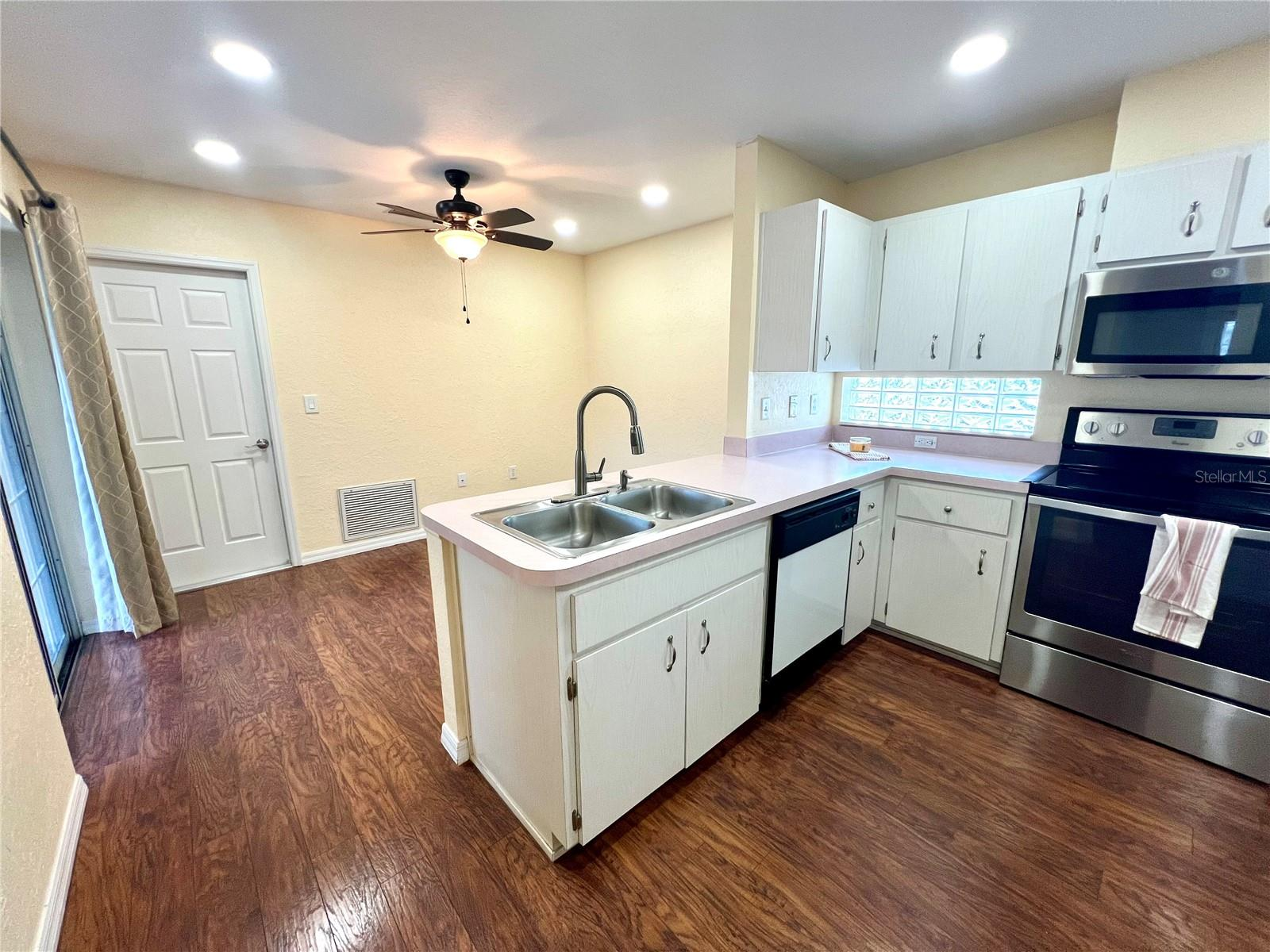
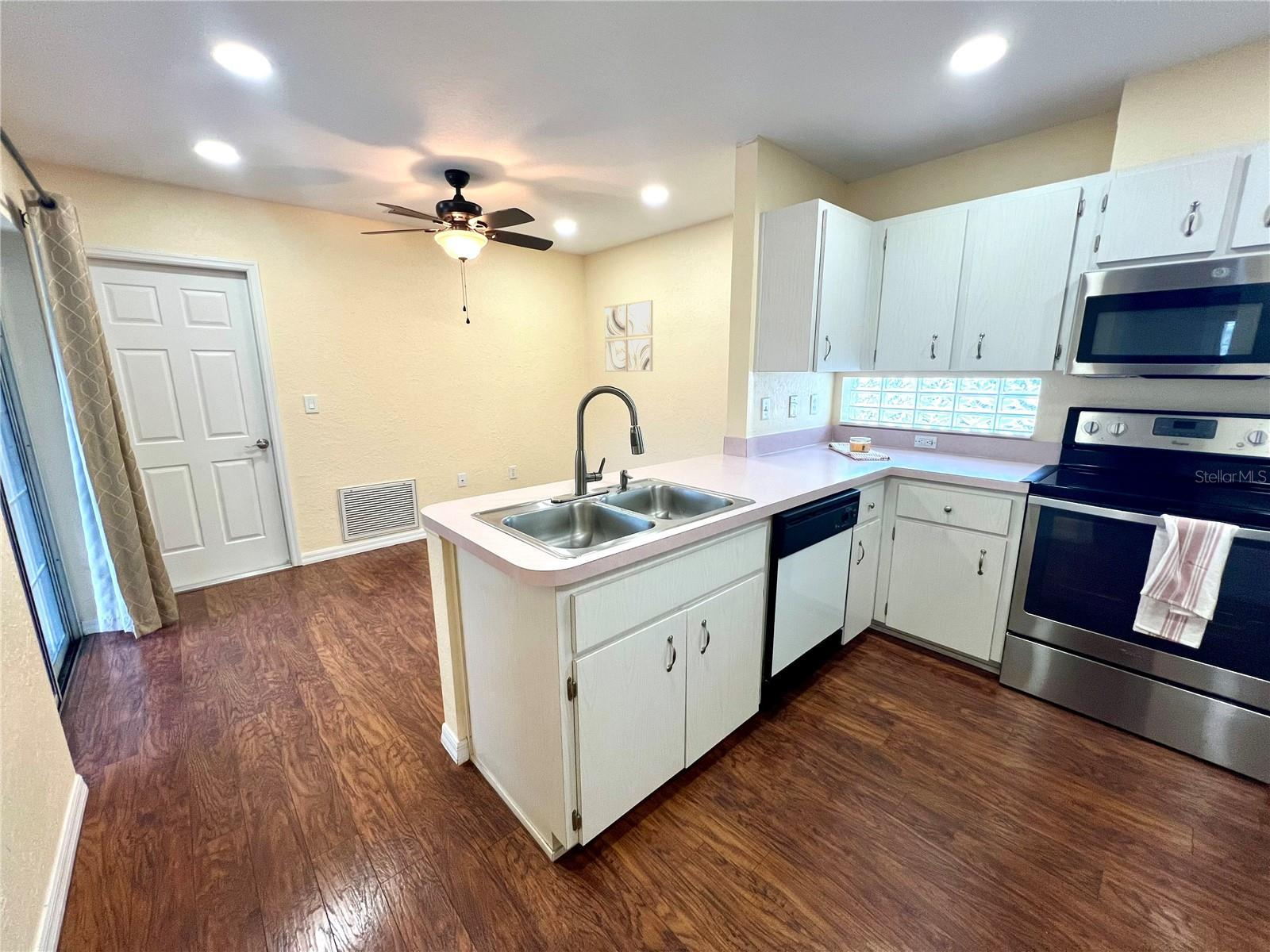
+ wall art (627, 339)
